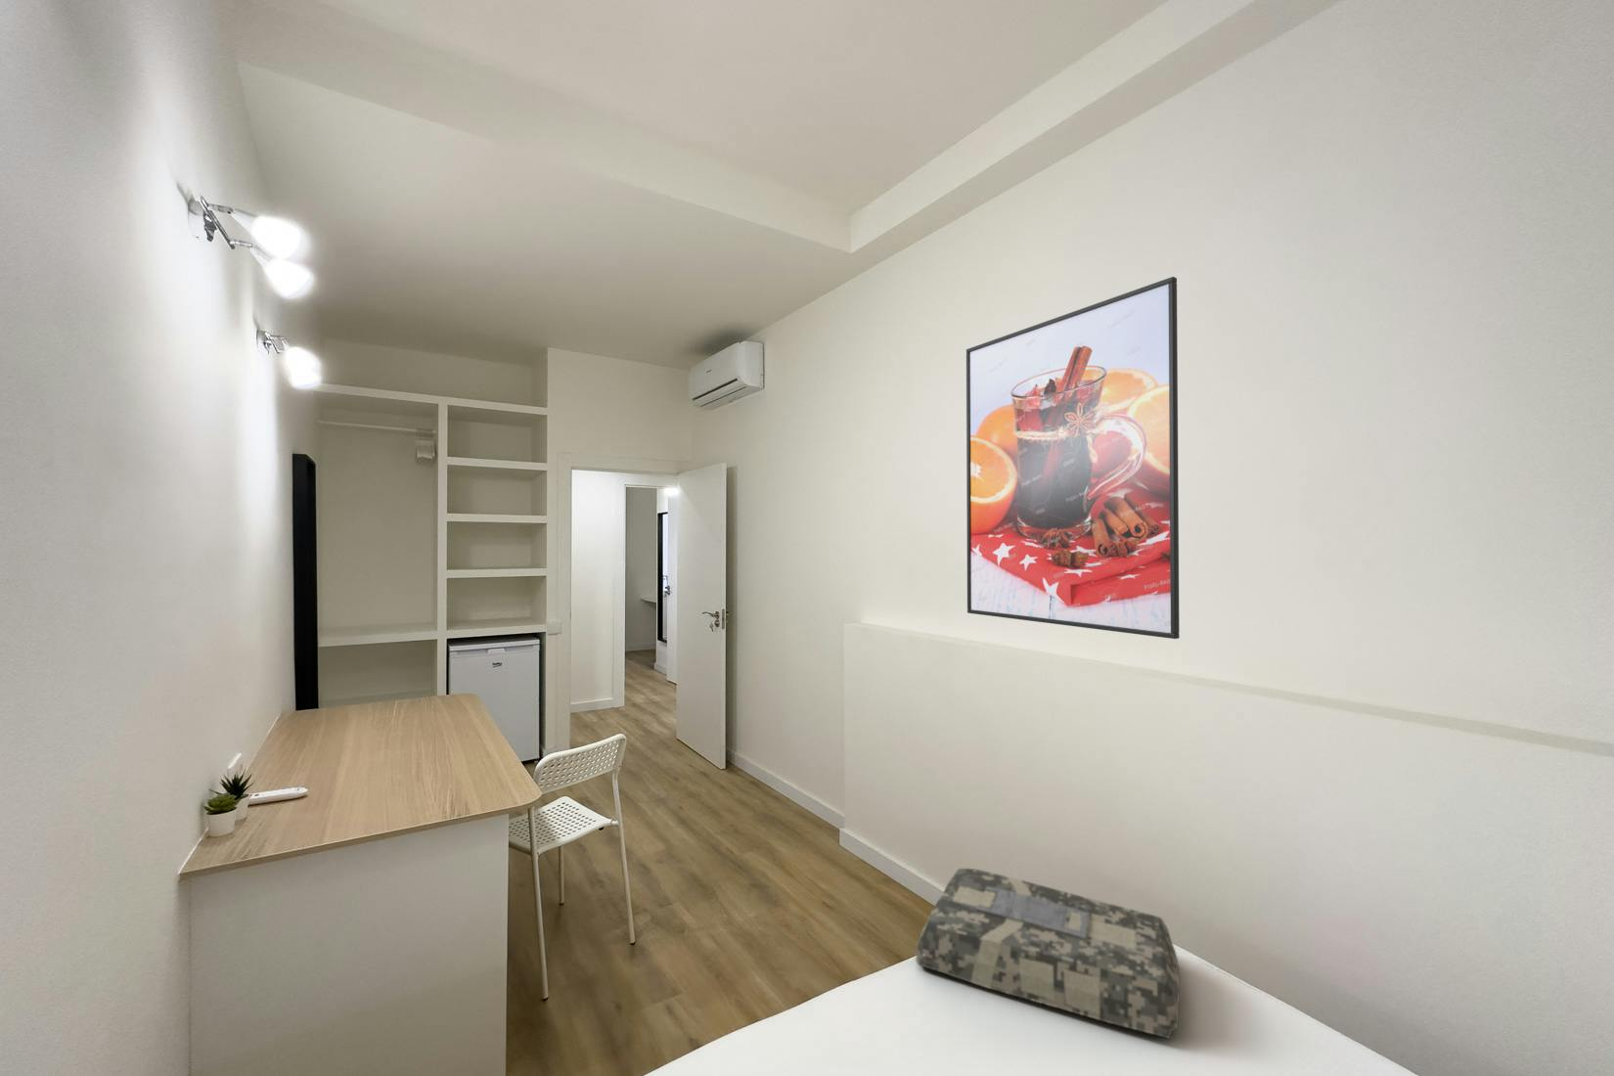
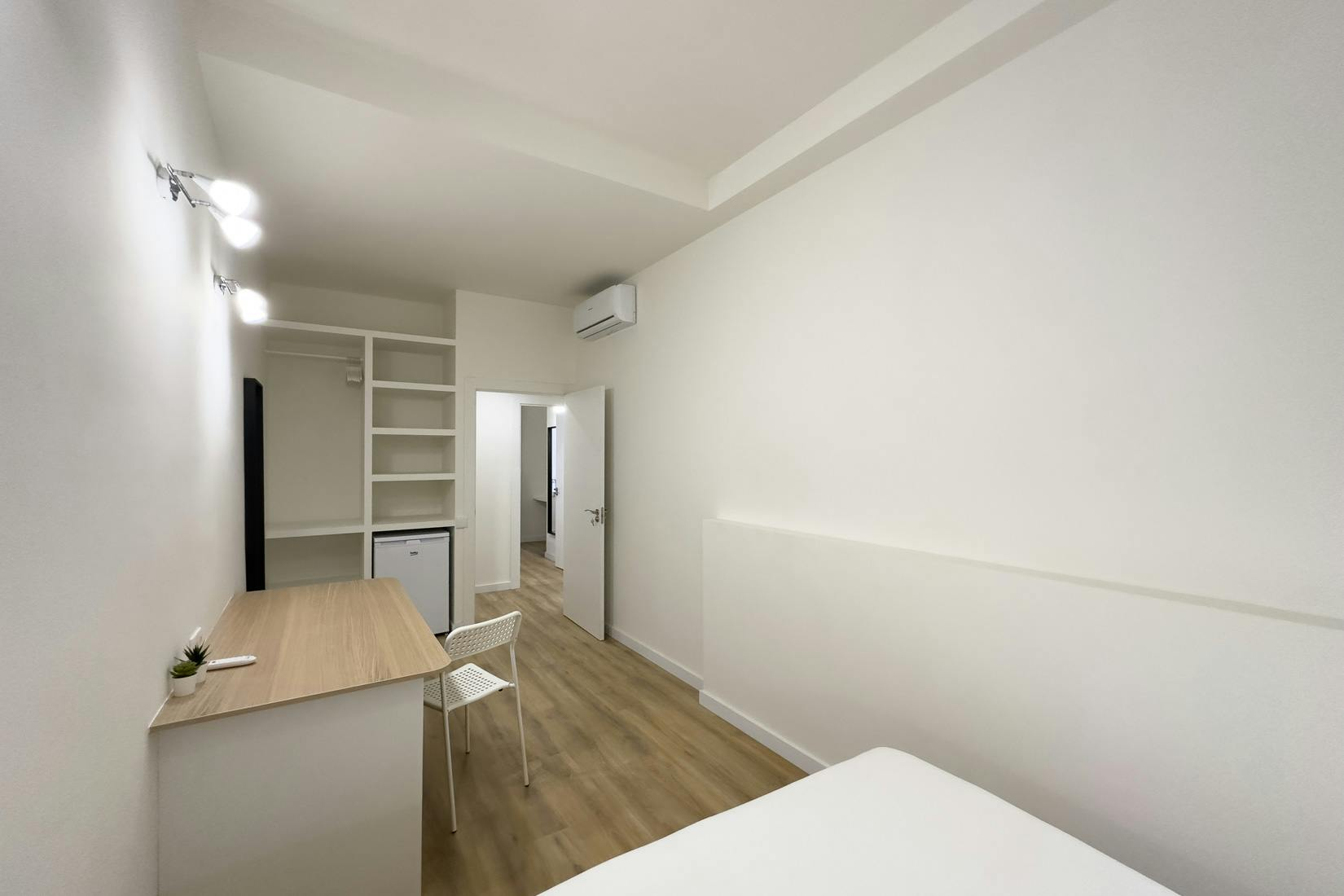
- cushion (1045, 935)
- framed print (1056, 471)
